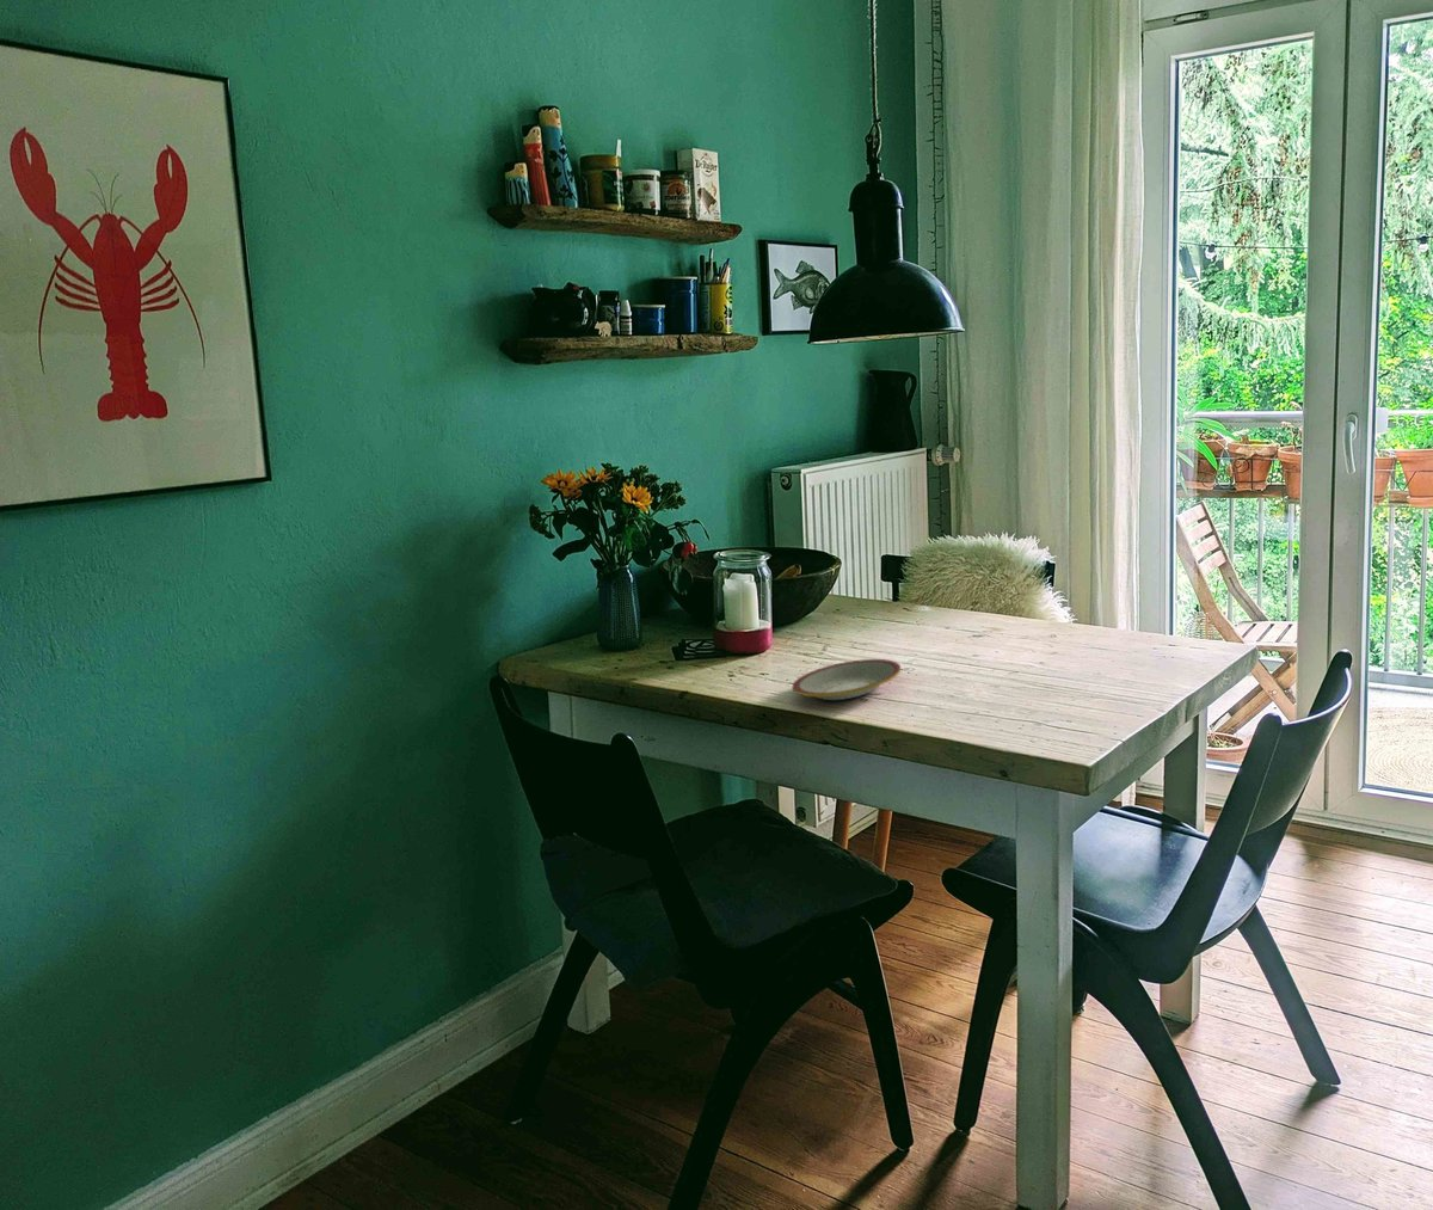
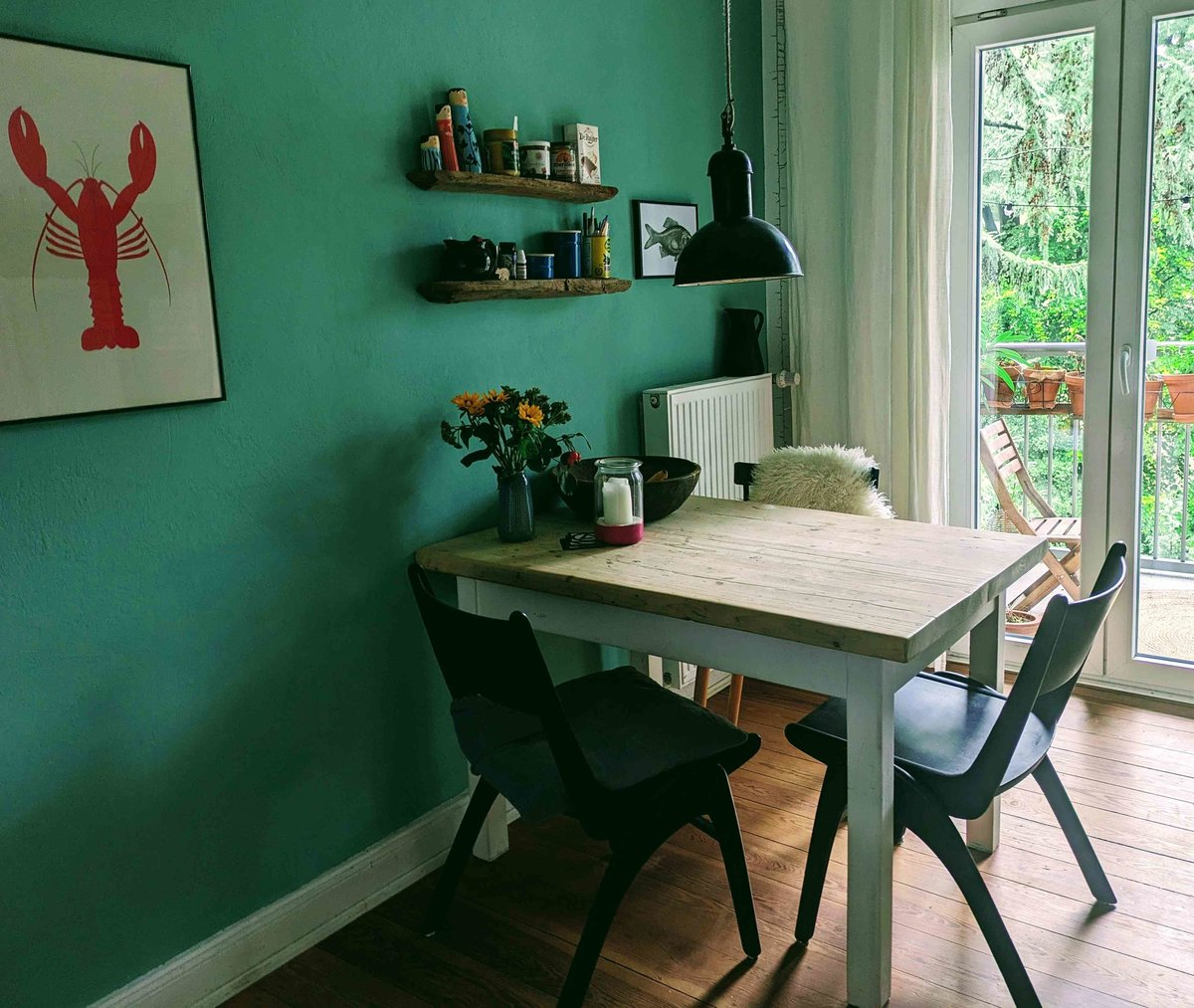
- plate (847, 682)
